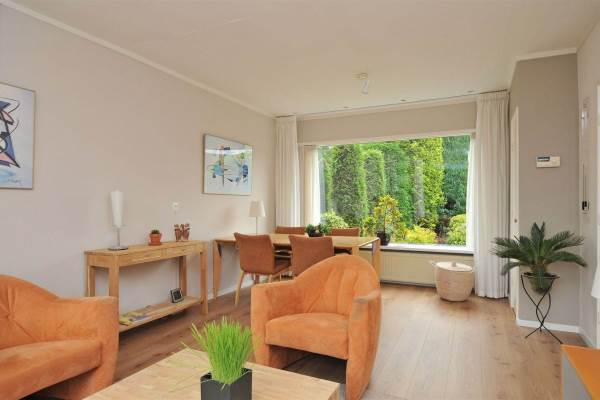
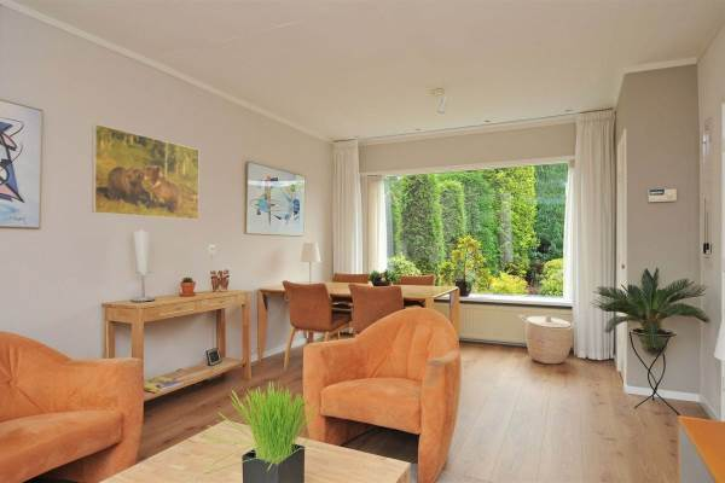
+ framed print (151, 176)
